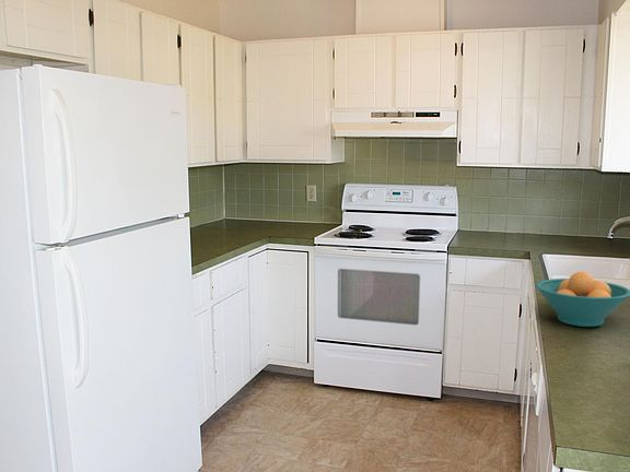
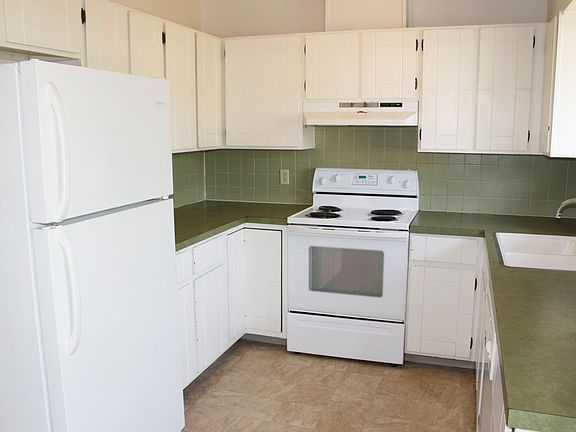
- fruit bowl (581, 296)
